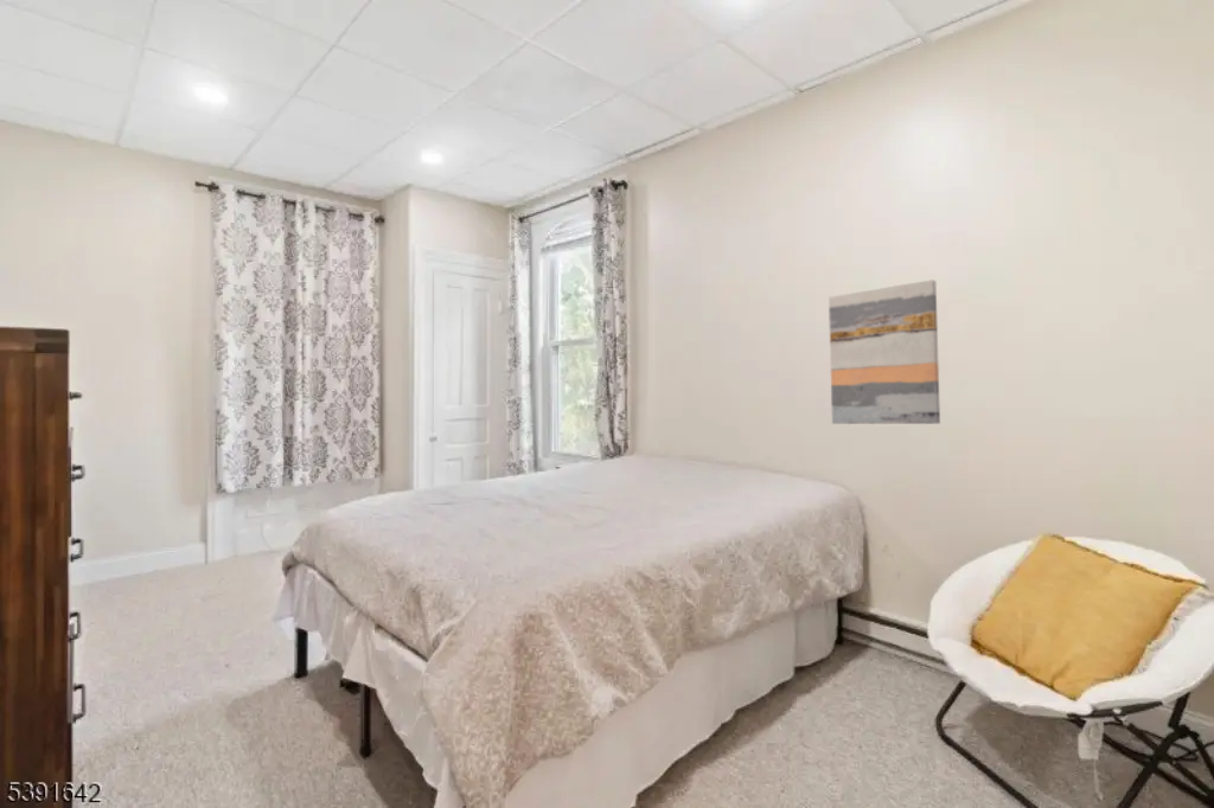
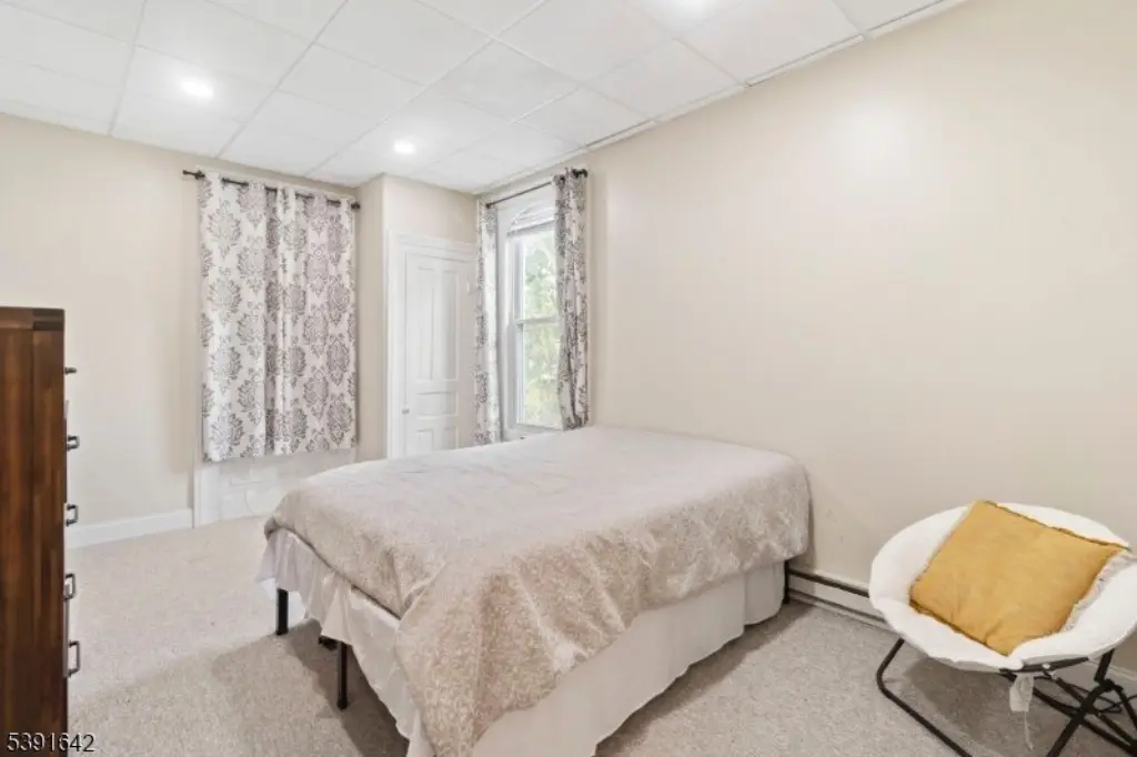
- wall art (881, 355)
